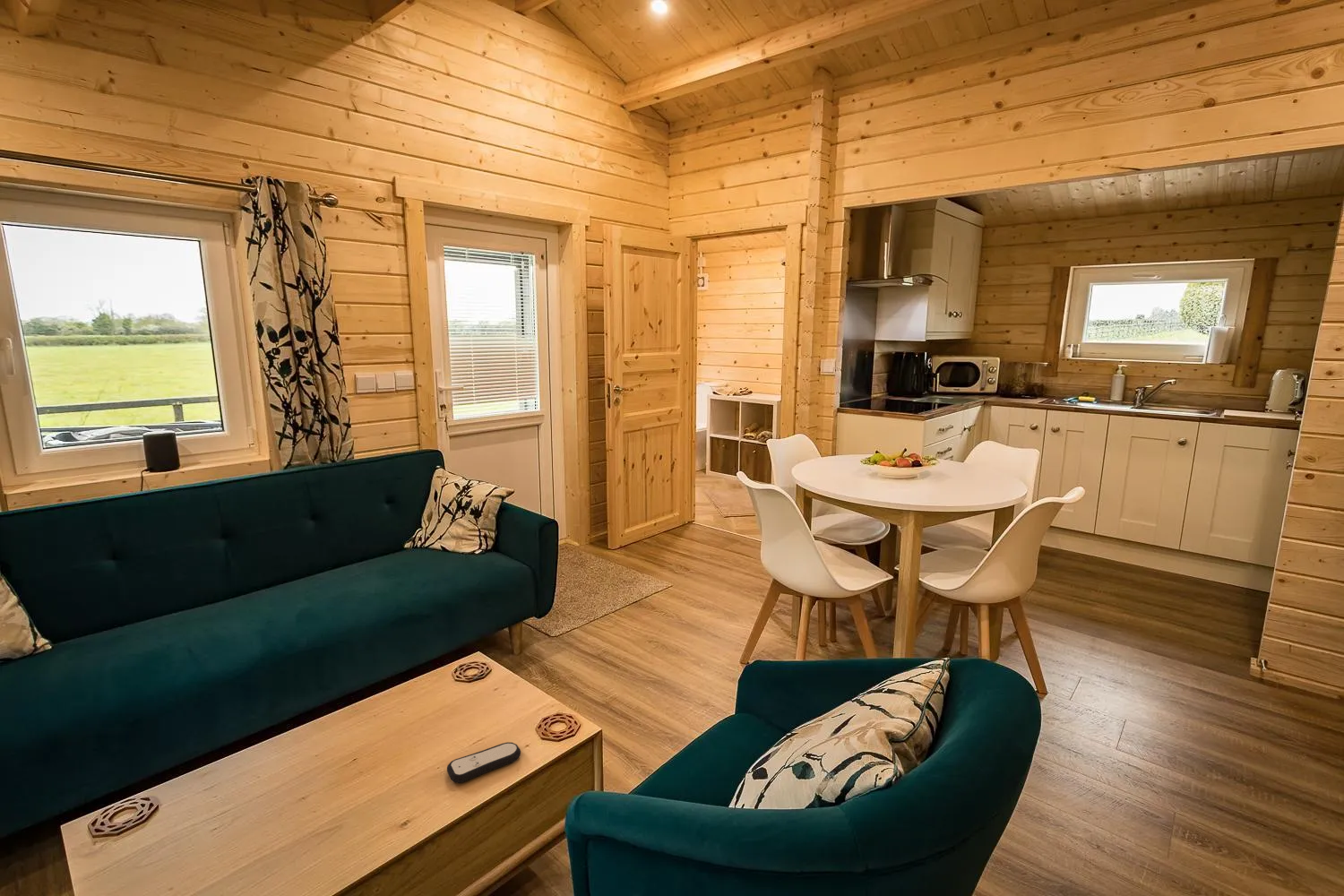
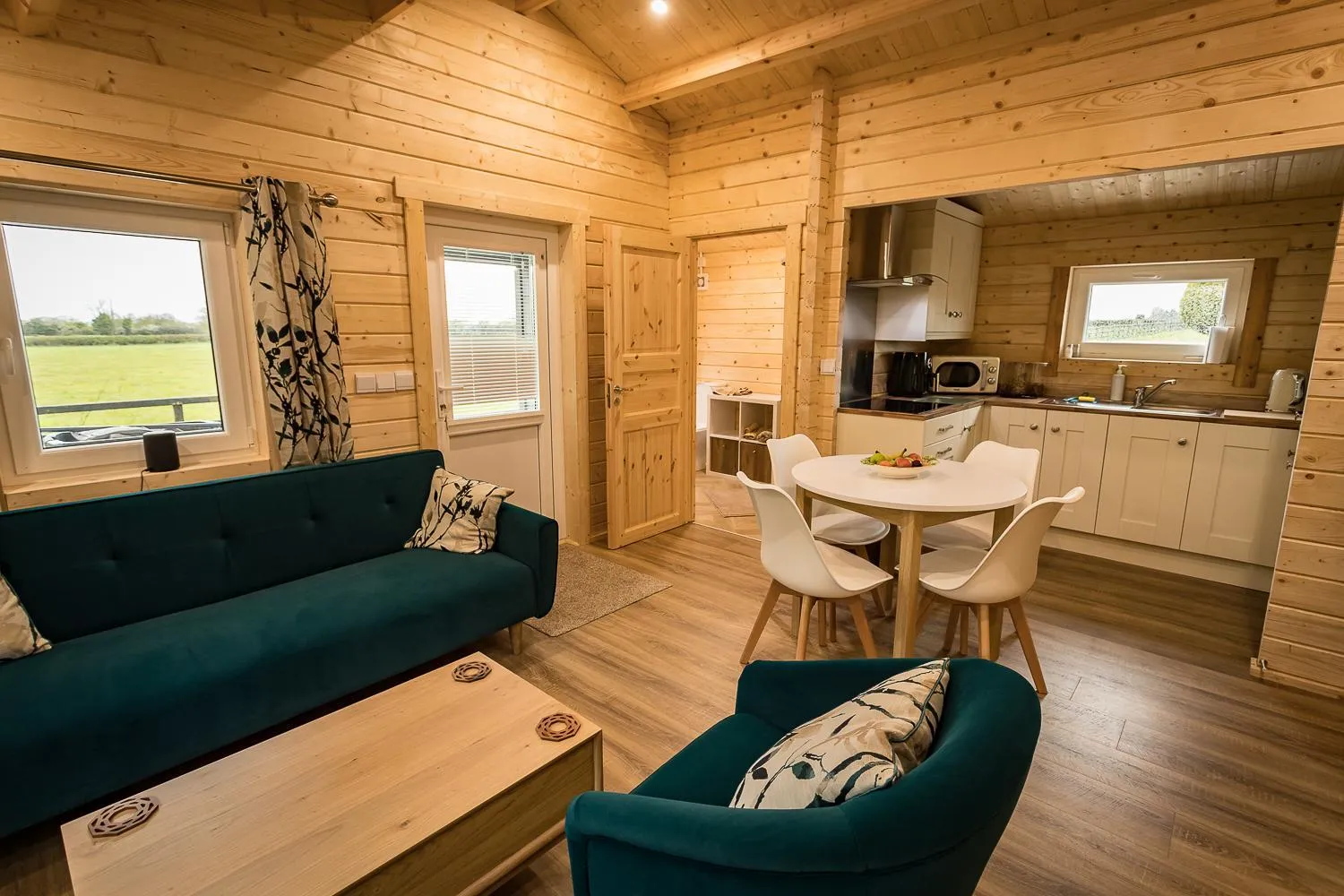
- remote control (485, 761)
